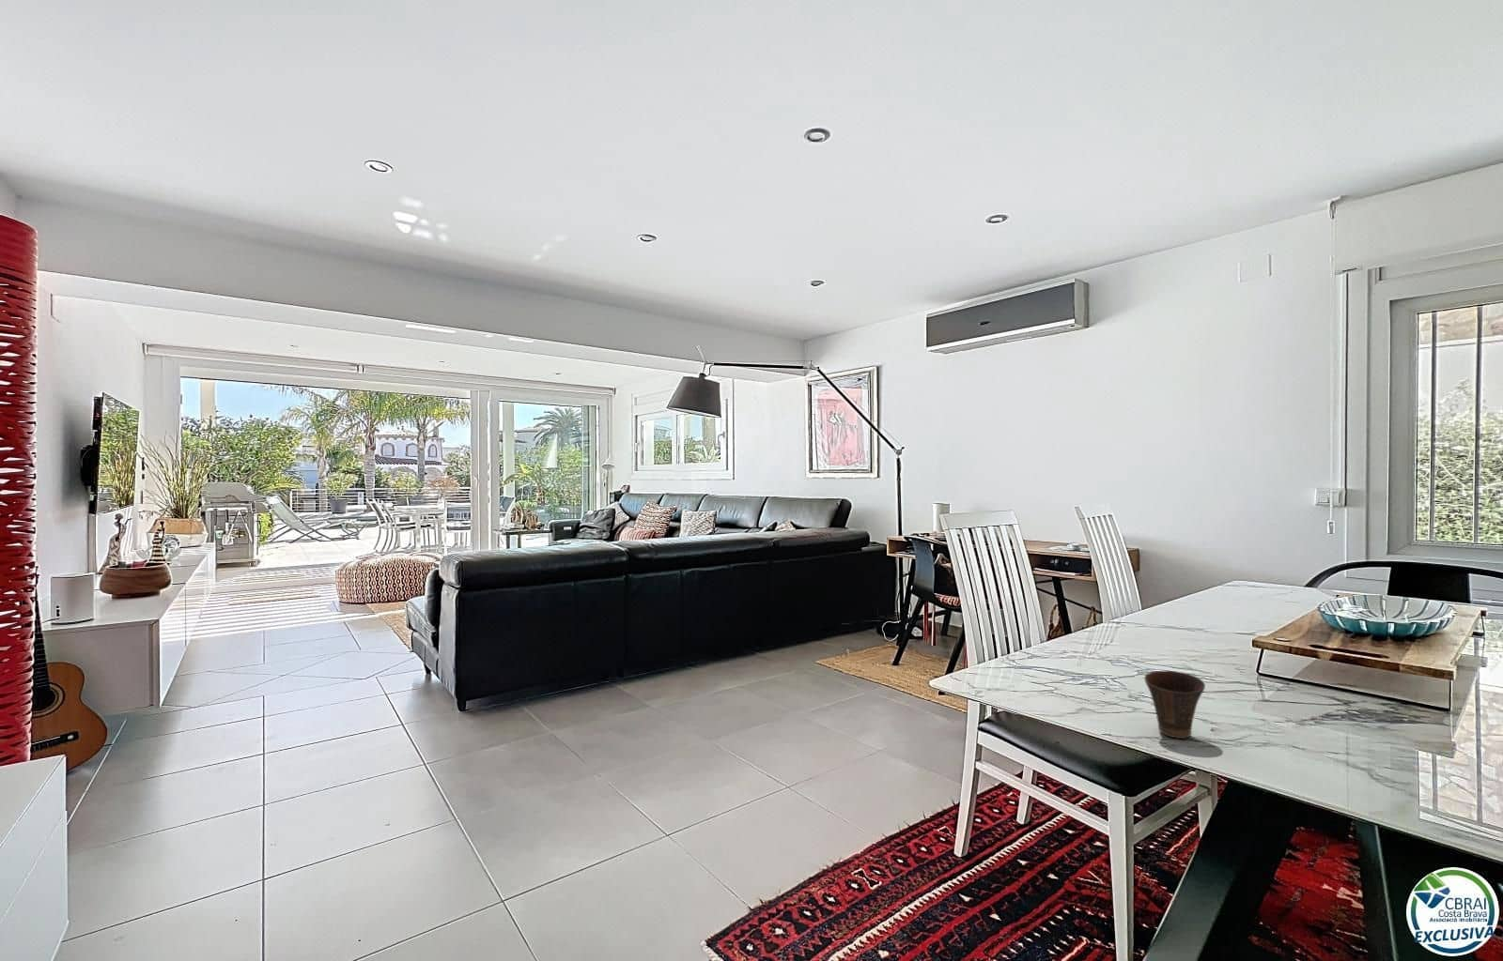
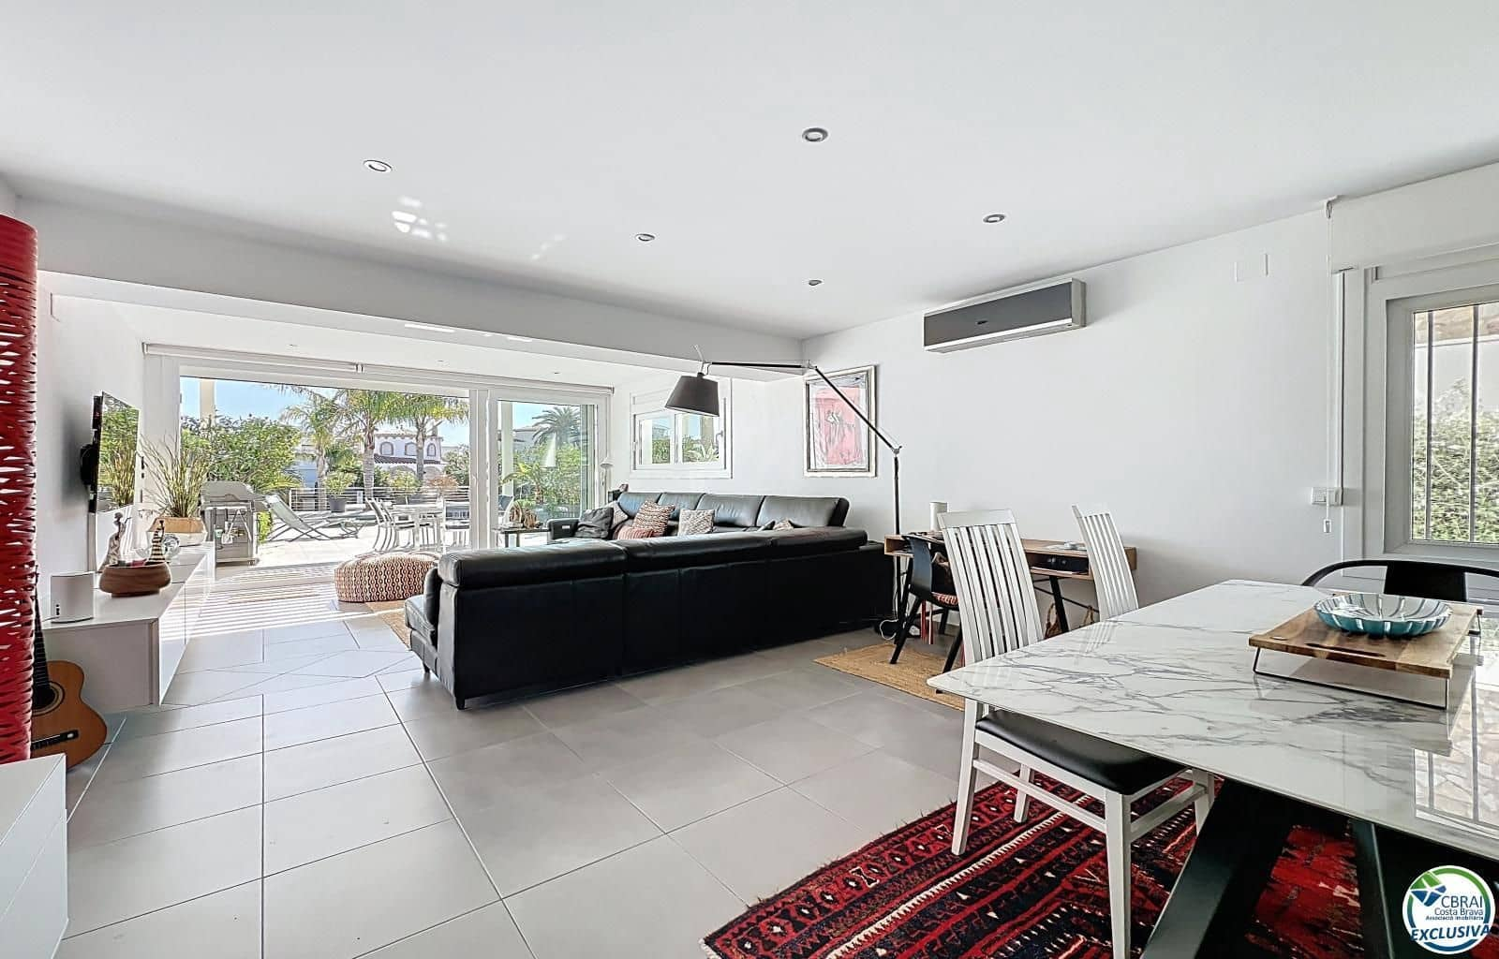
- cup (1173, 706)
